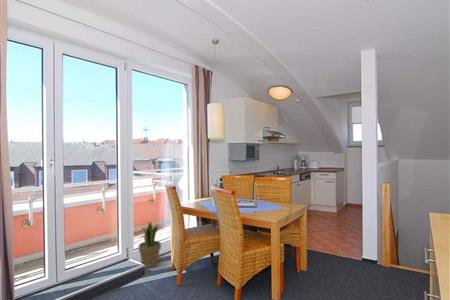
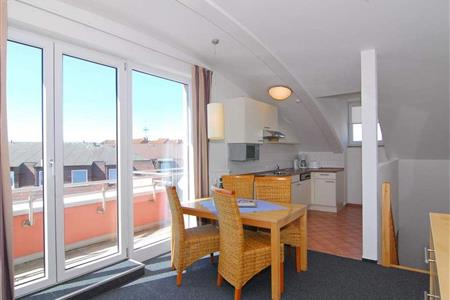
- potted plant (151, 243)
